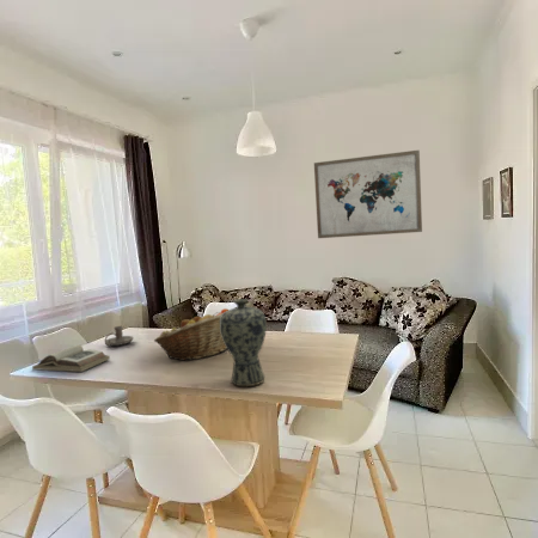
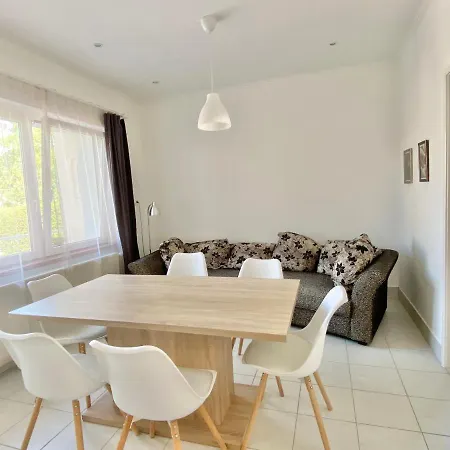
- vase (244, 341)
- candle holder (116, 336)
- book (71, 356)
- fruit basket (202, 330)
- wall art (366, 196)
